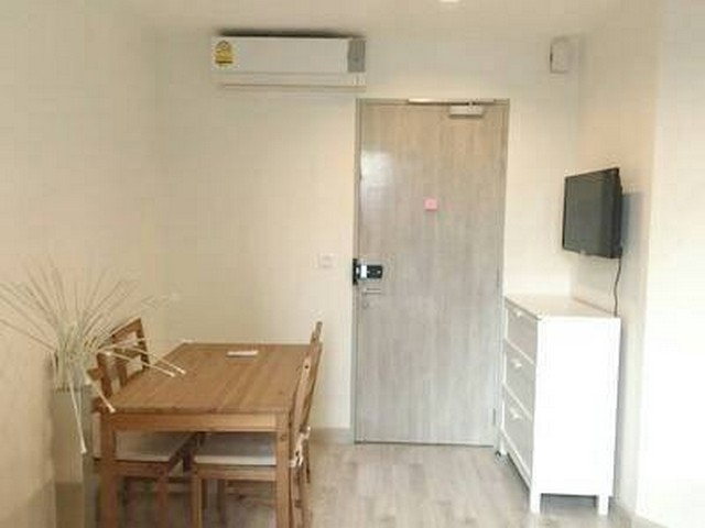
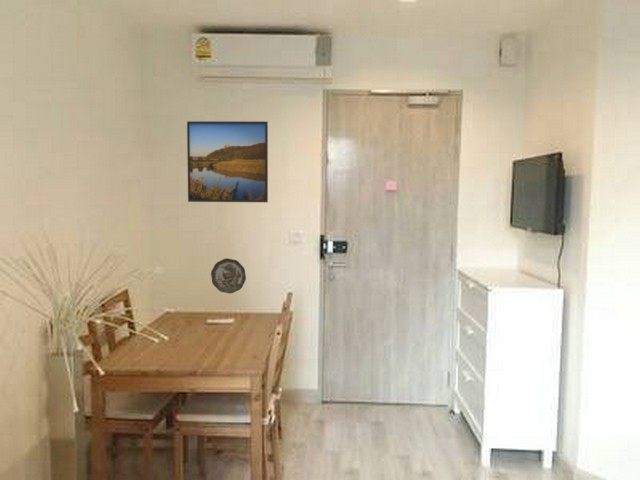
+ decorative plate (228, 275)
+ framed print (227, 162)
